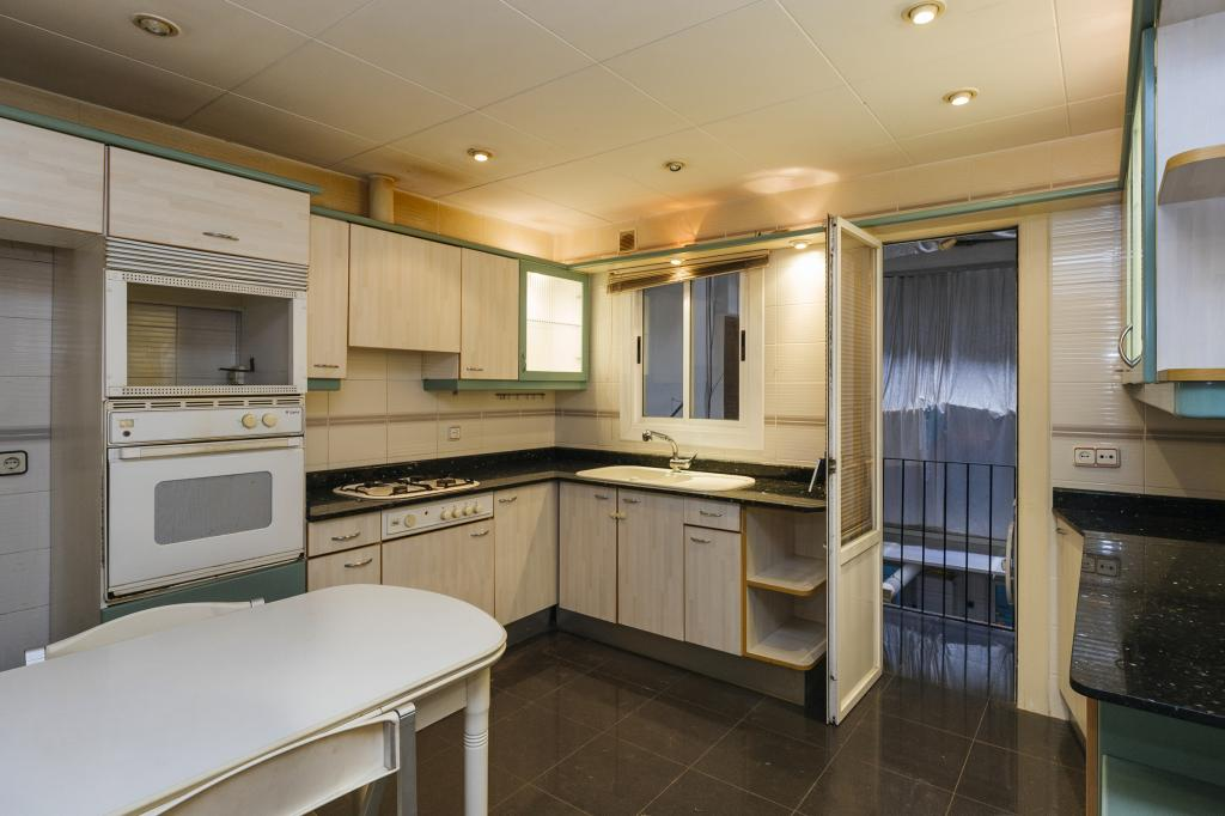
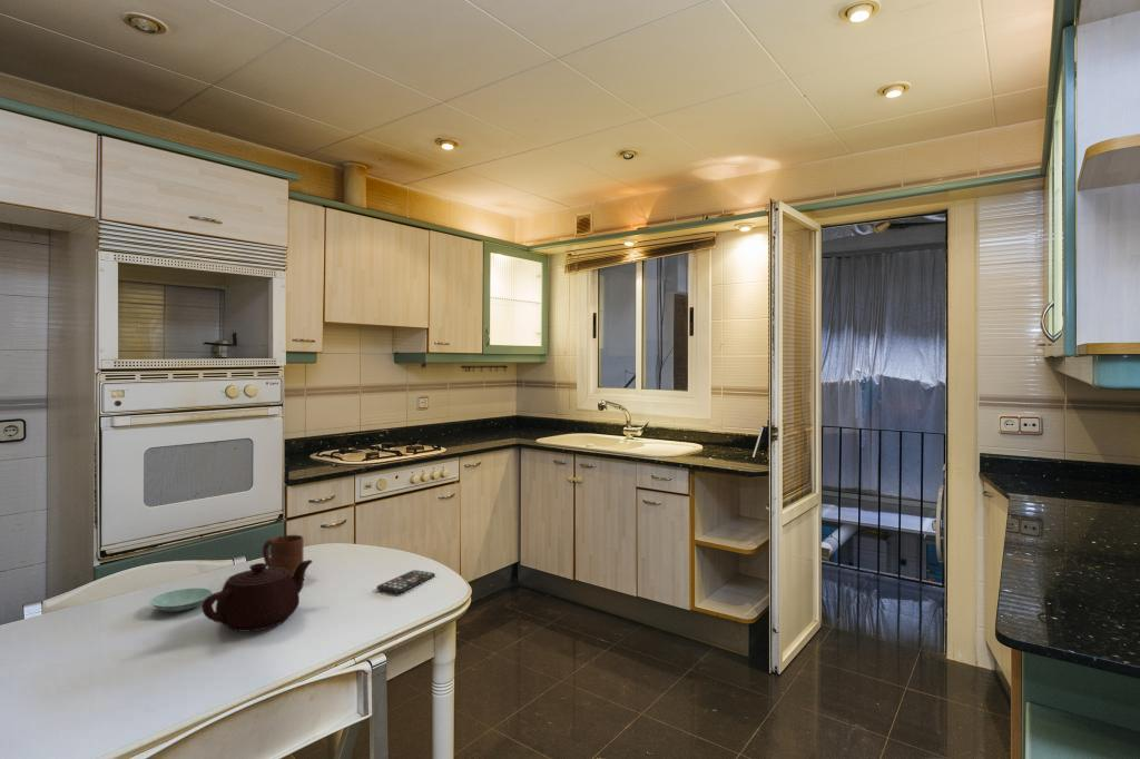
+ teapot (262, 592)
+ saucer (181, 601)
+ smartphone (406, 580)
+ cup (282, 558)
